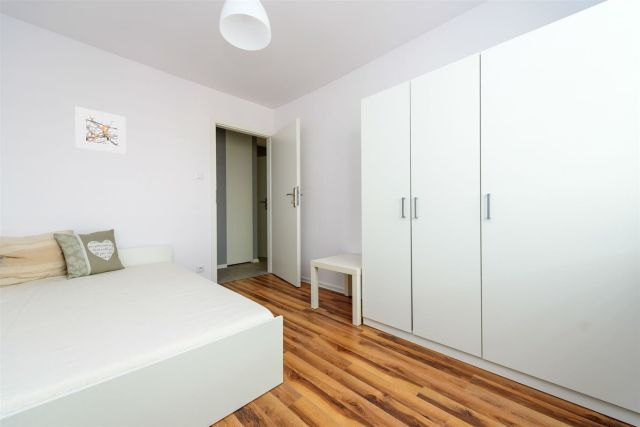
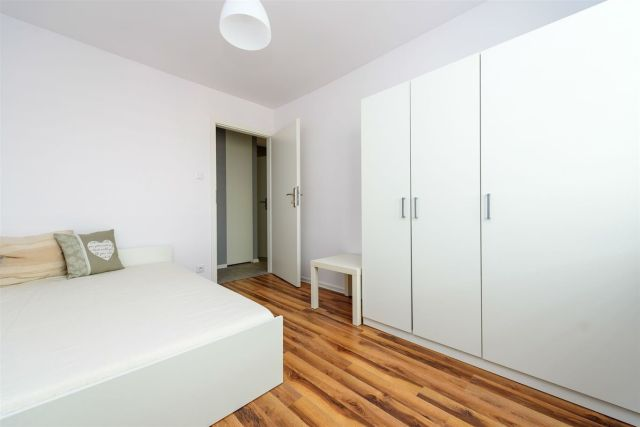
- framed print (102, 131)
